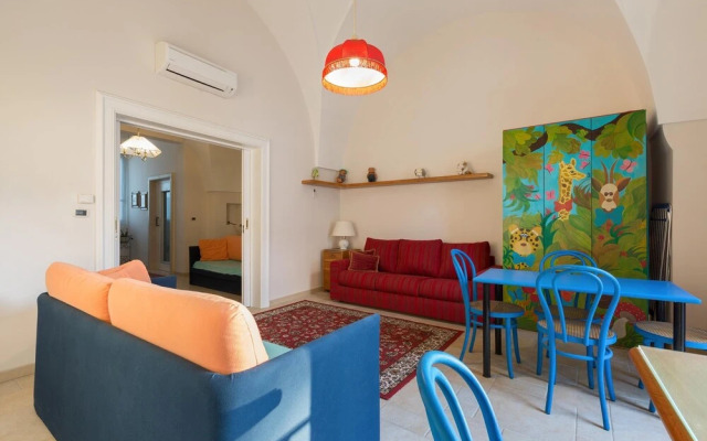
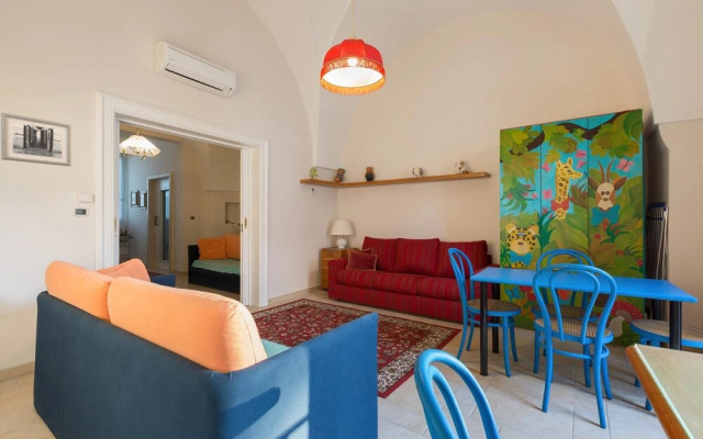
+ wall art (37, 140)
